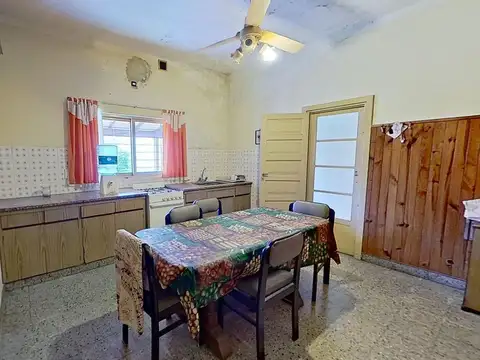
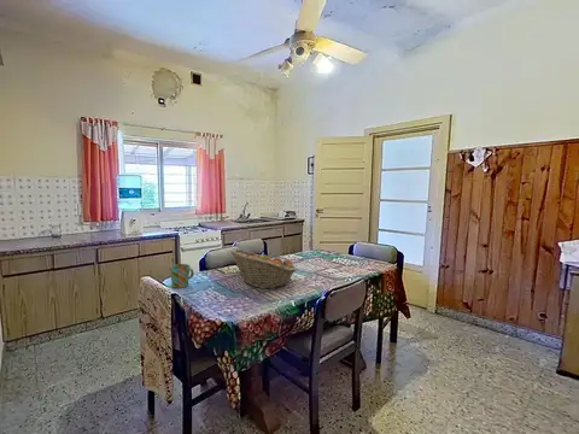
+ mug (182, 275)
+ fruit basket (262, 265)
